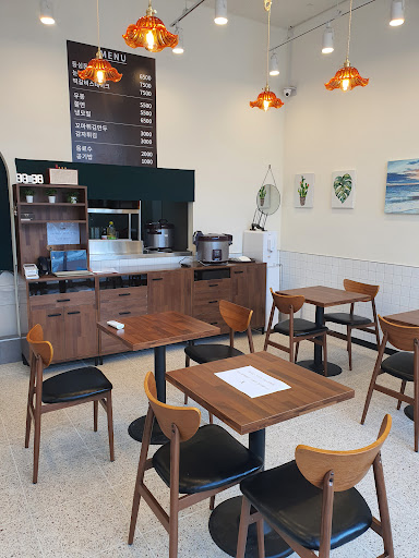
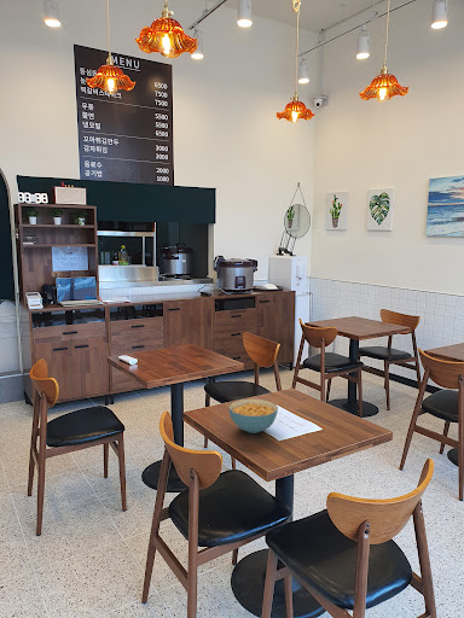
+ cereal bowl (253, 418)
